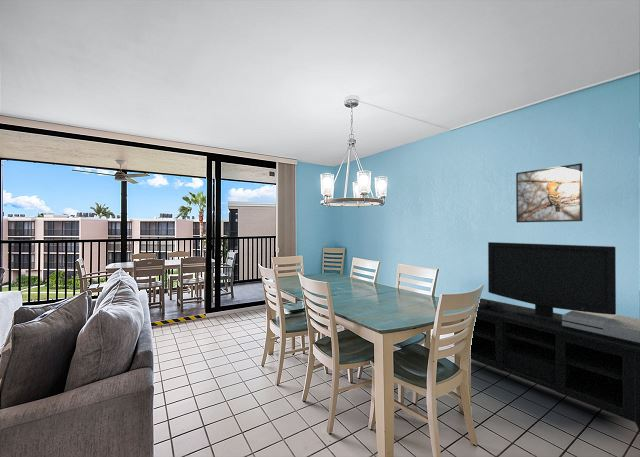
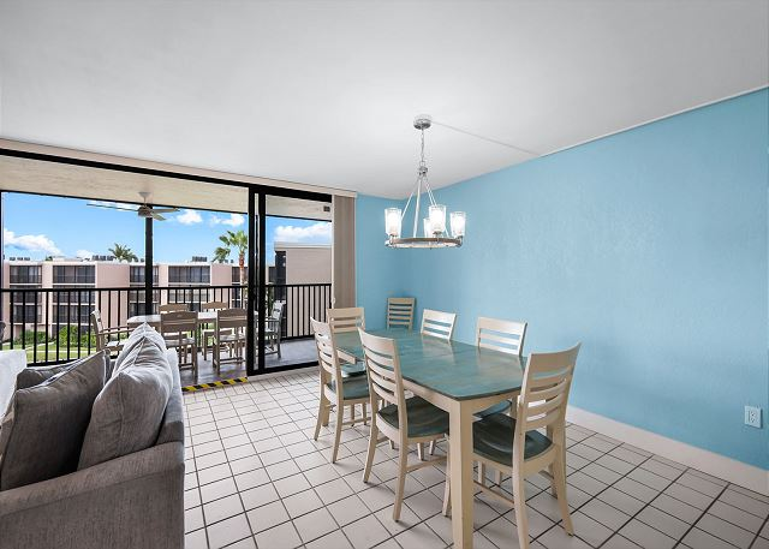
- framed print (546, 195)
- media console (537, 315)
